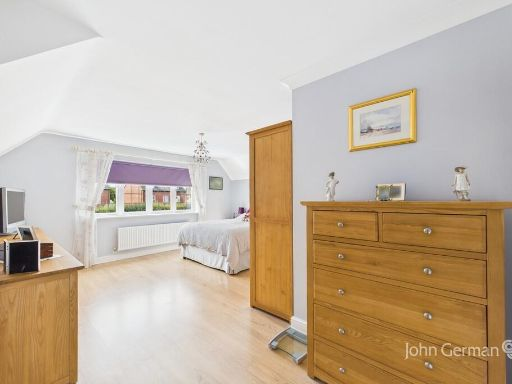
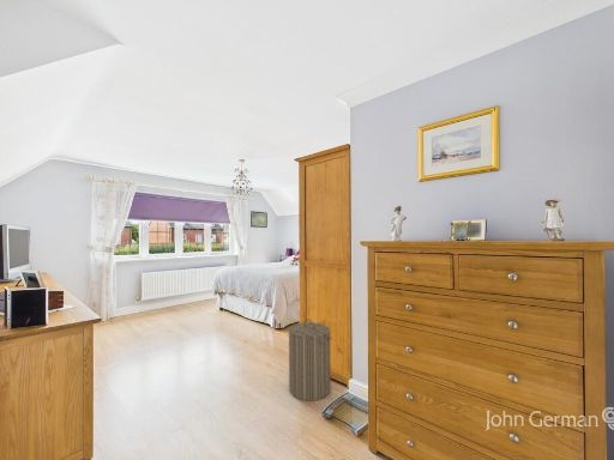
+ laundry hamper (309, 353)
